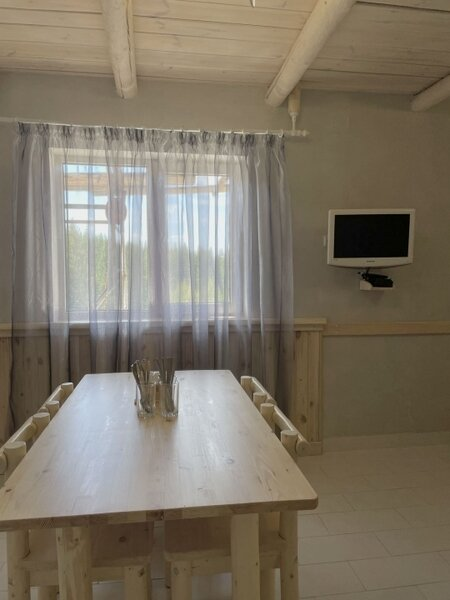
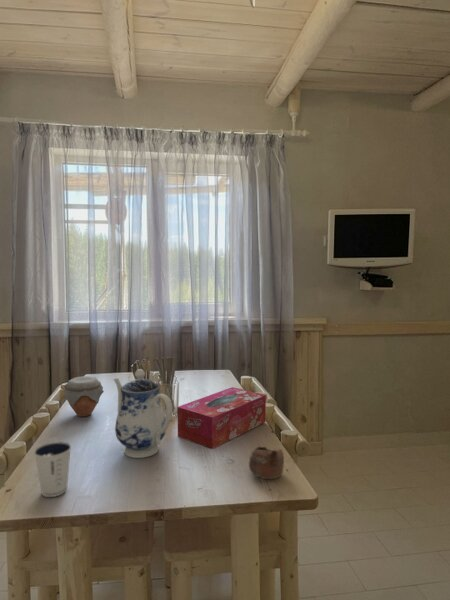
+ jar (83, 396)
+ cup (266, 460)
+ dixie cup (53, 470)
+ teapot (140, 410)
+ tissue box (223, 414)
